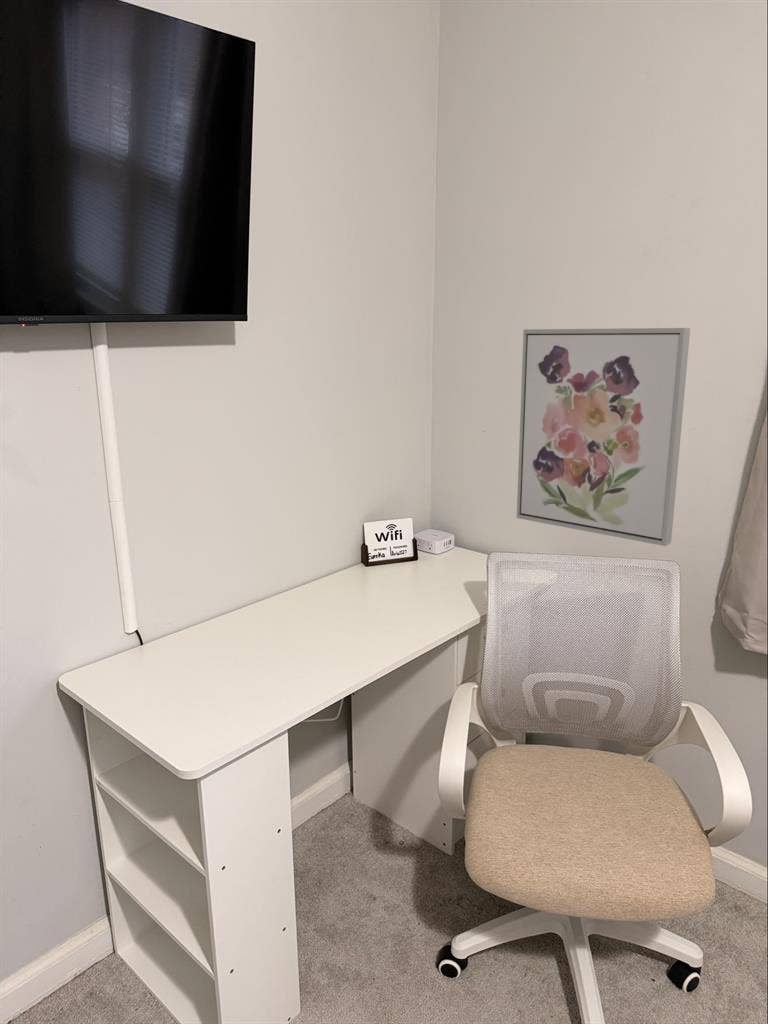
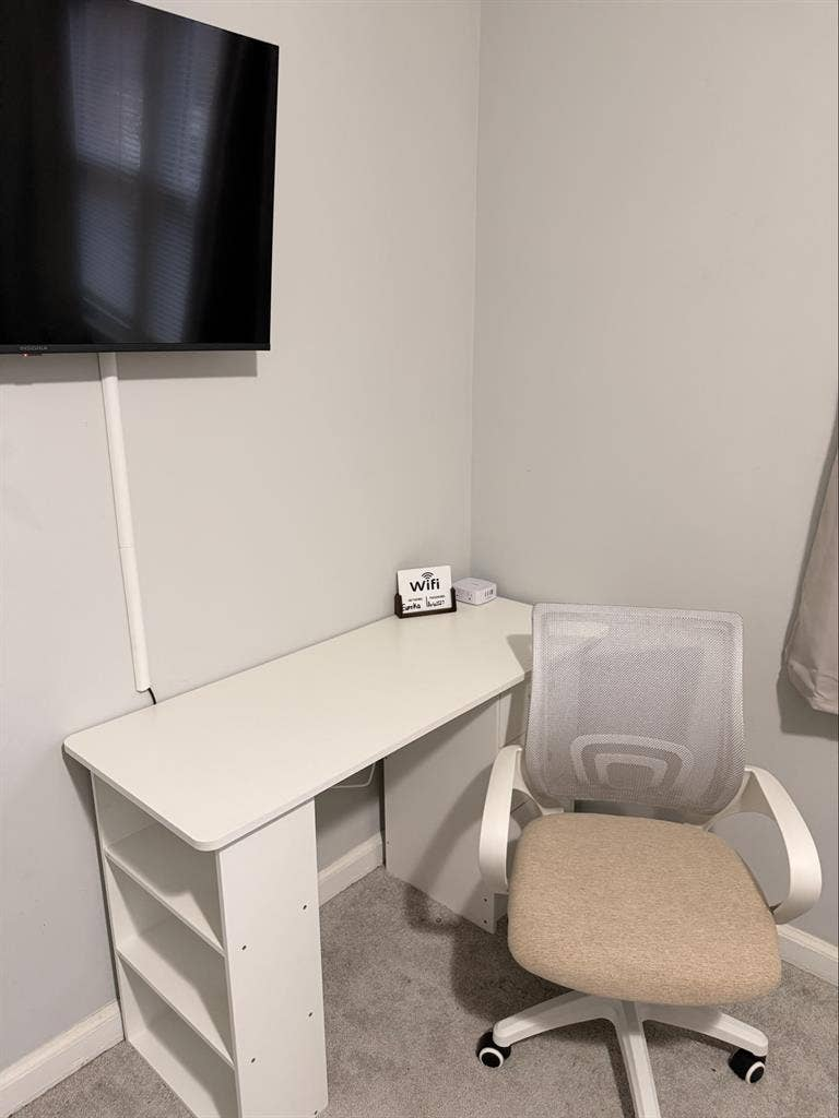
- wall art (594, 432)
